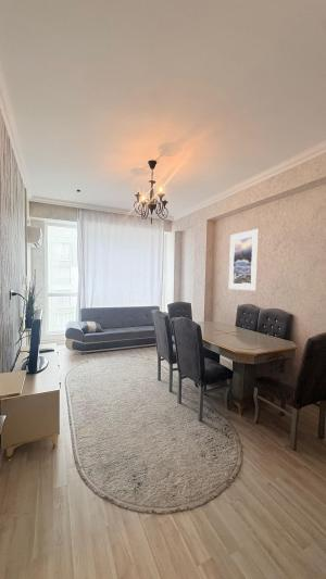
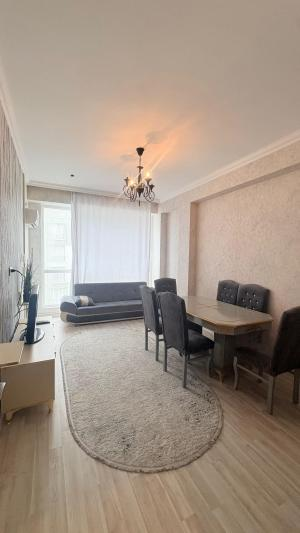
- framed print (242, 261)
